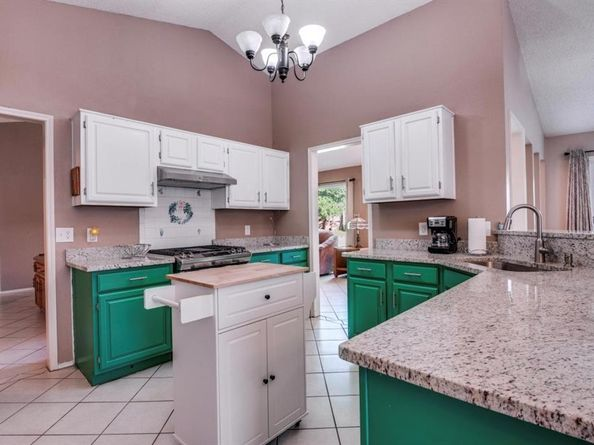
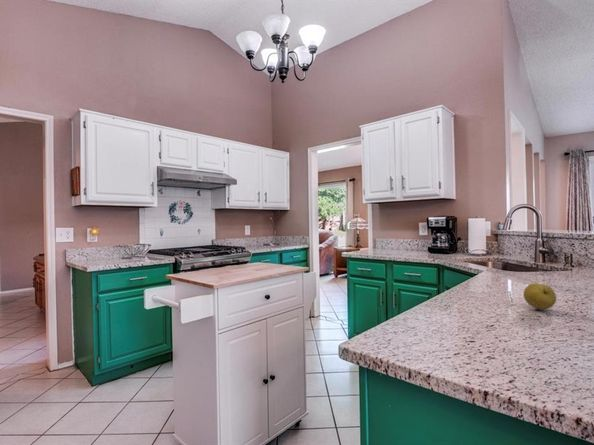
+ fruit (539, 296)
